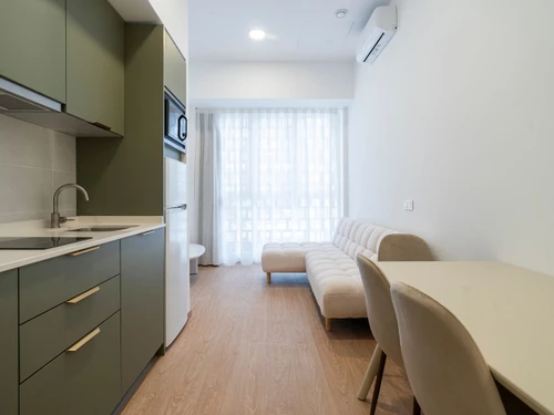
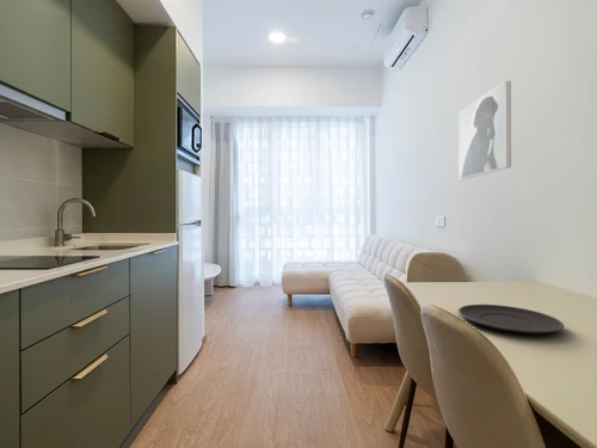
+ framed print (481, 136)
+ plate (506, 318)
